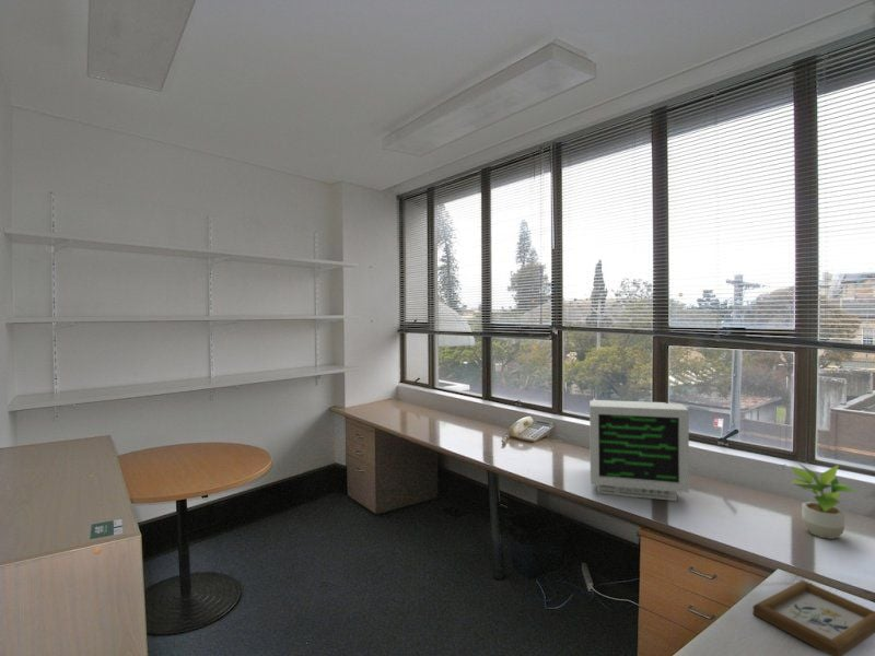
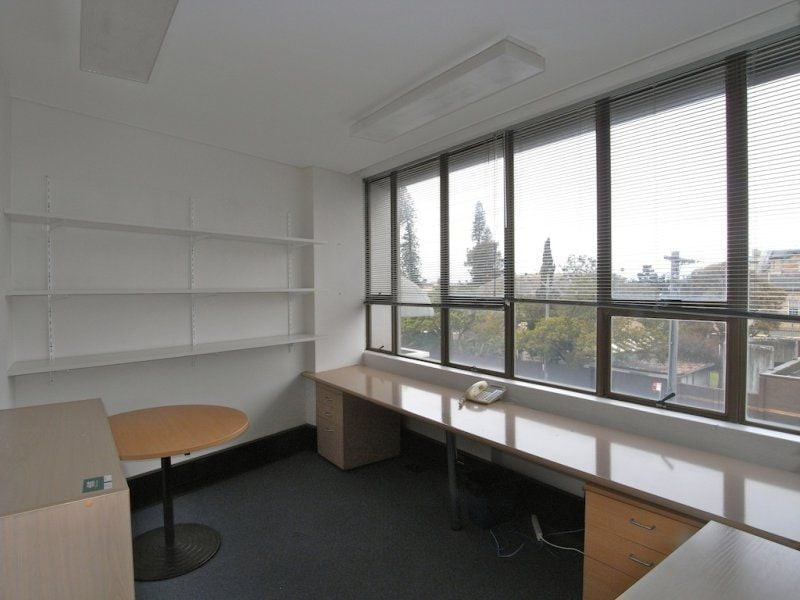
- potted plant (816, 500)
- computer monitor (633, 442)
- picture frame (817, 613)
